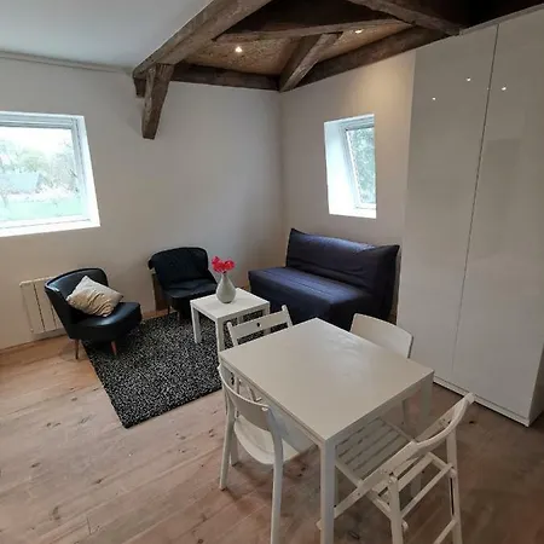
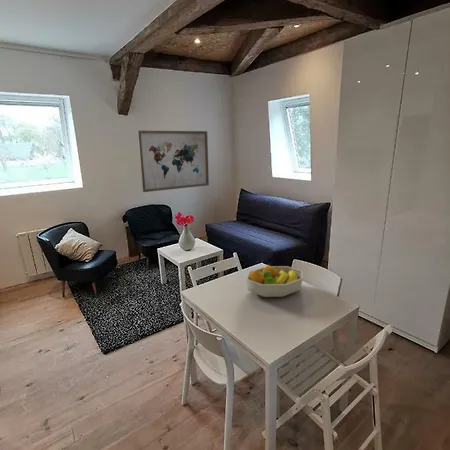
+ fruit bowl (274, 279)
+ wall art (176, 160)
